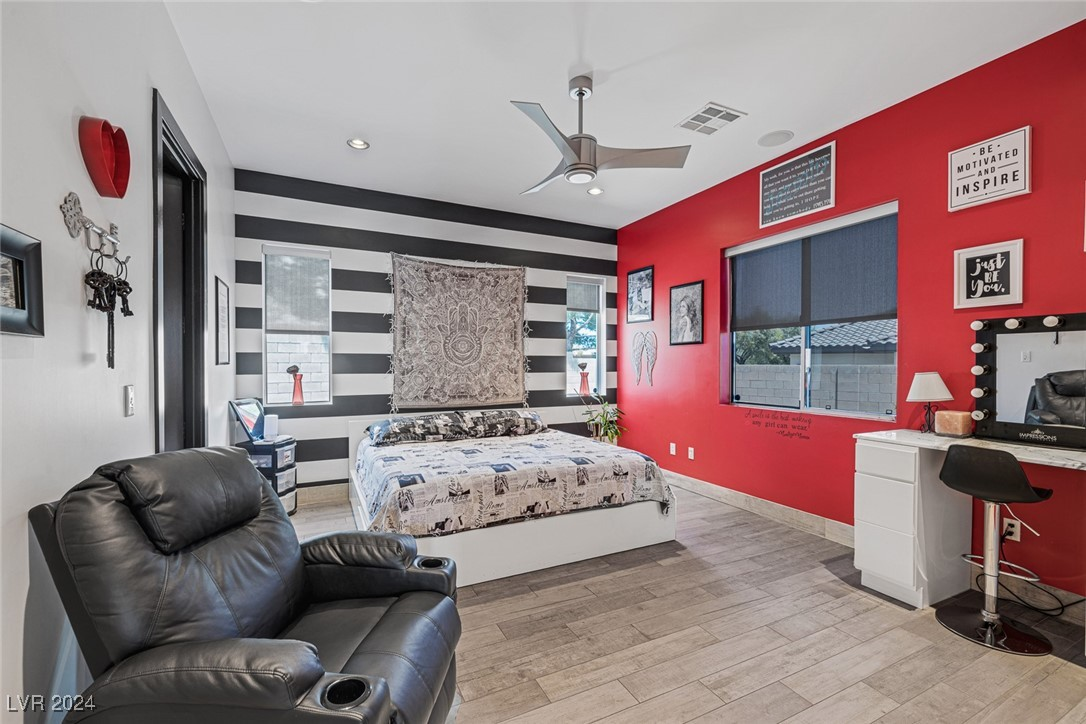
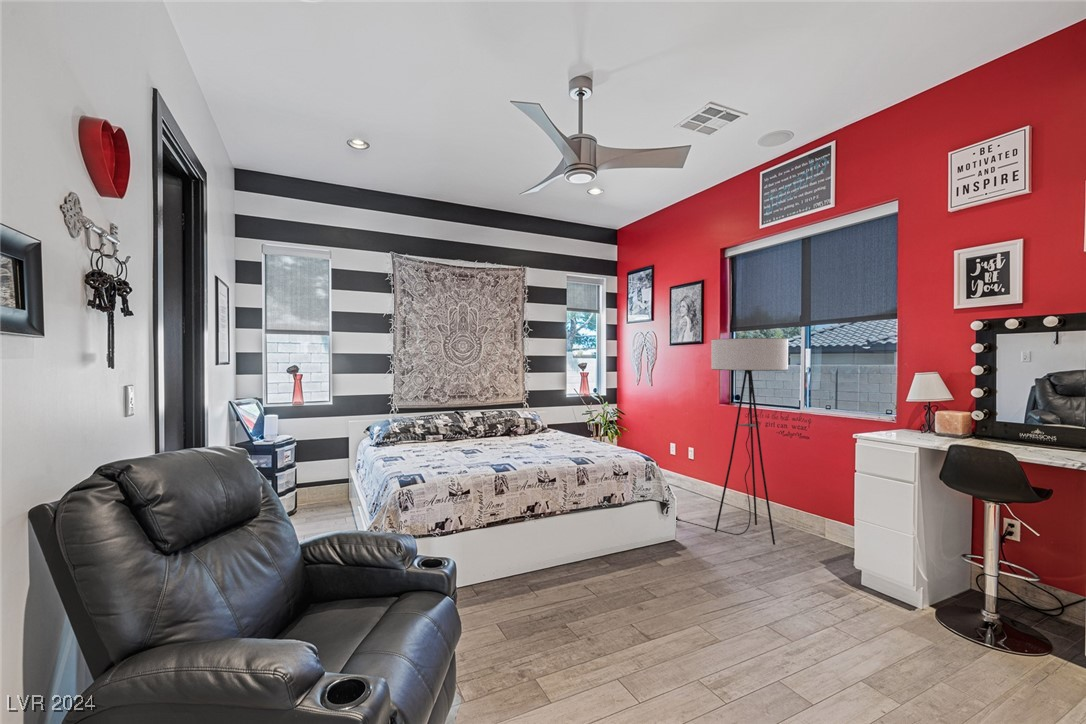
+ floor lamp (734, 436)
